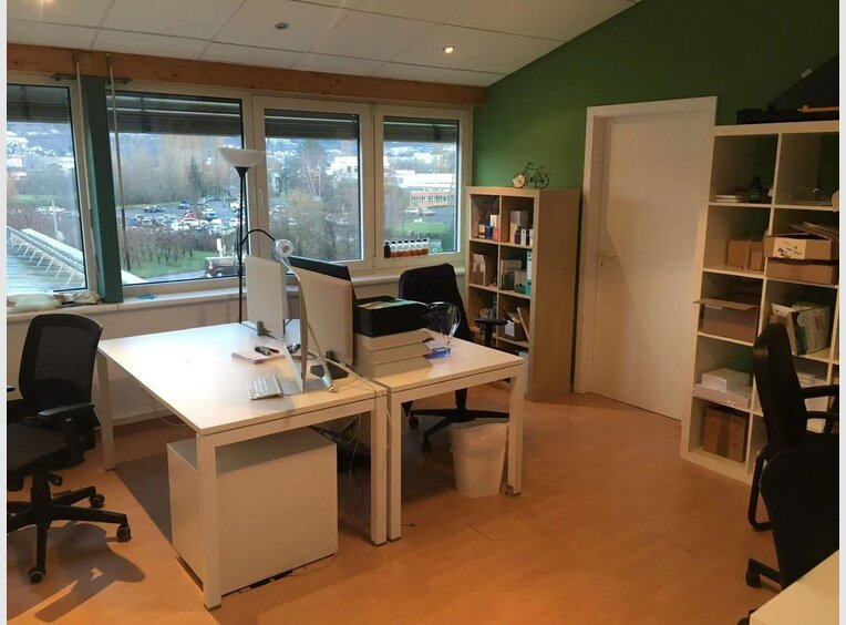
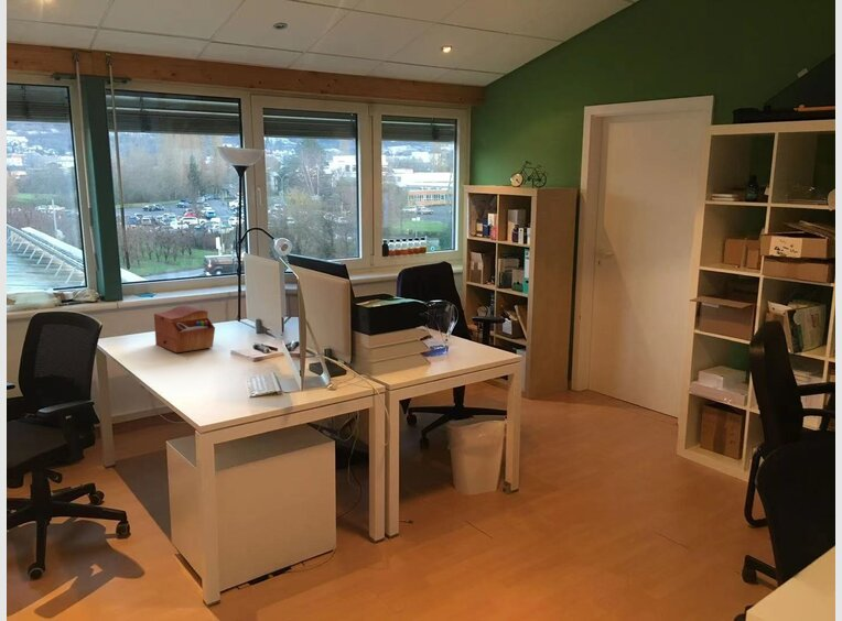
+ sewing box (183, 328)
